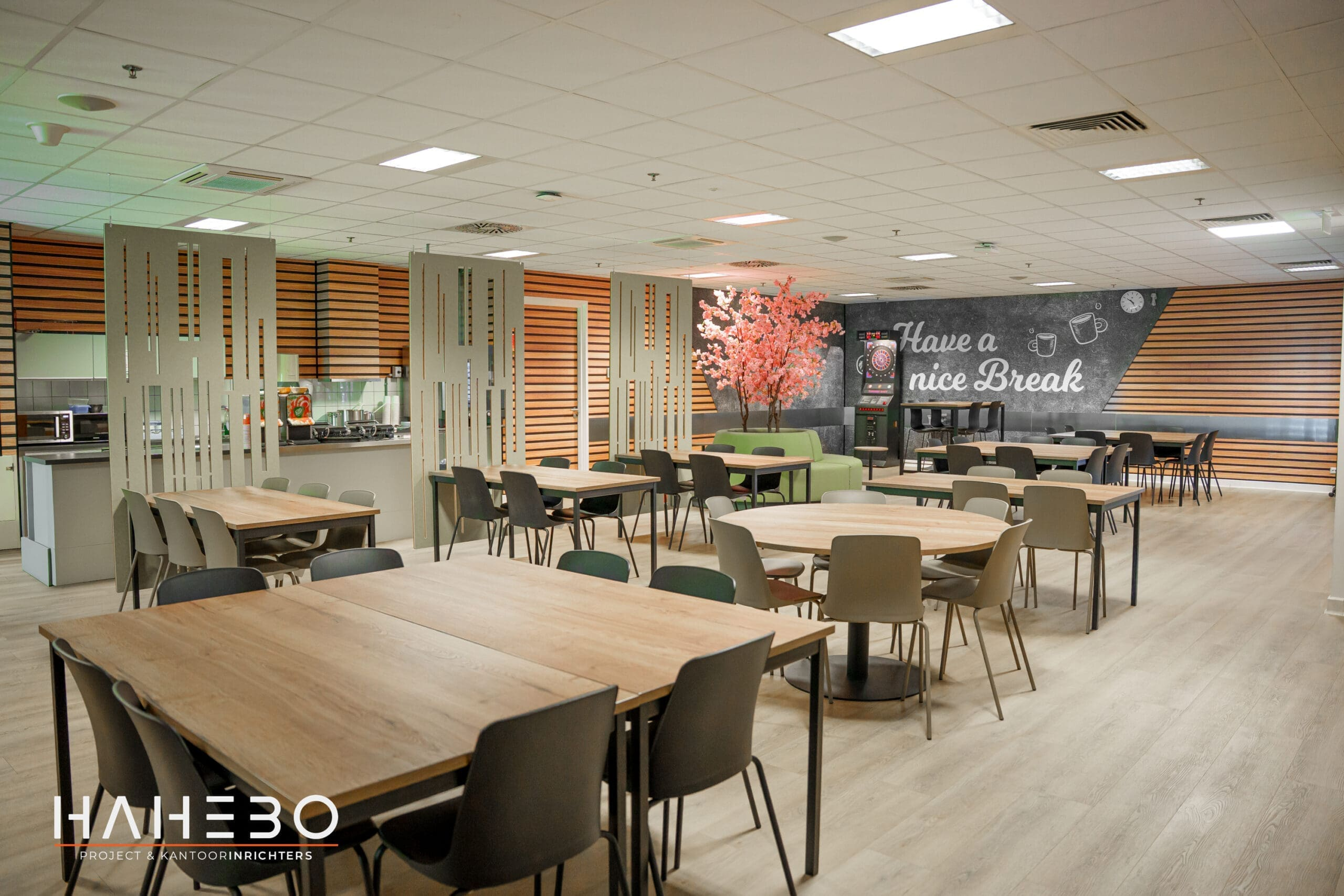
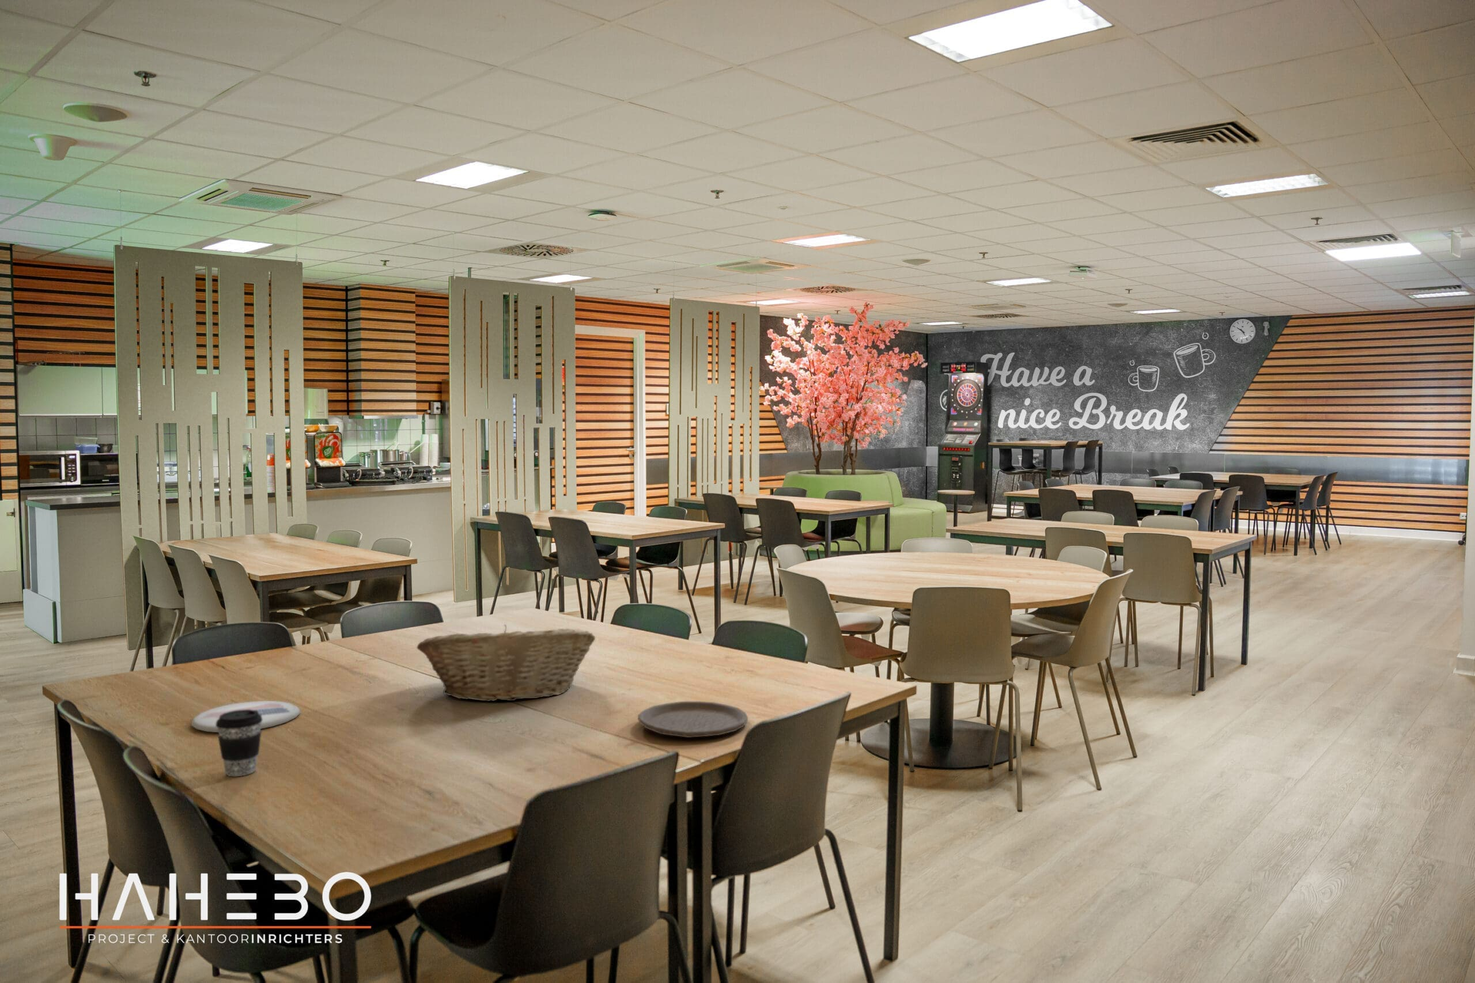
+ coffee cup (239, 743)
+ fruit basket (508, 655)
+ plate (247, 709)
+ plate (693, 720)
